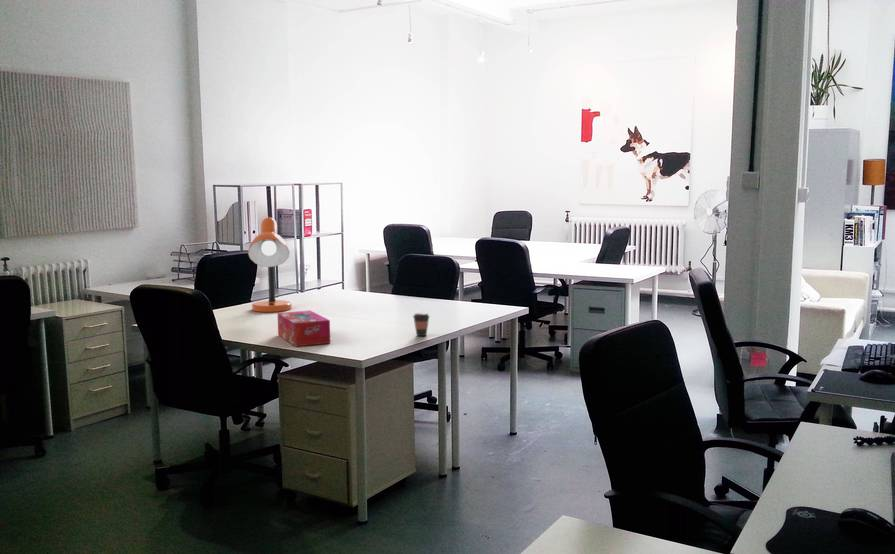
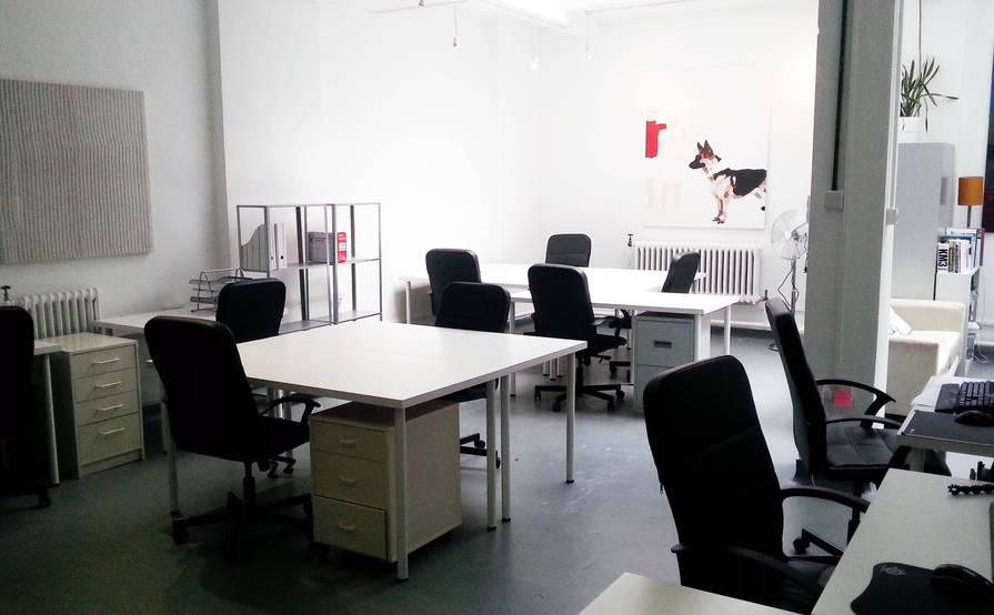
- coffee cup (421, 324)
- tissue box (303, 327)
- desk lamp (270, 264)
